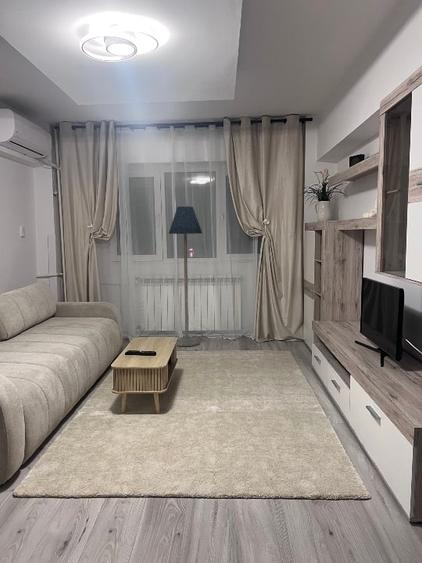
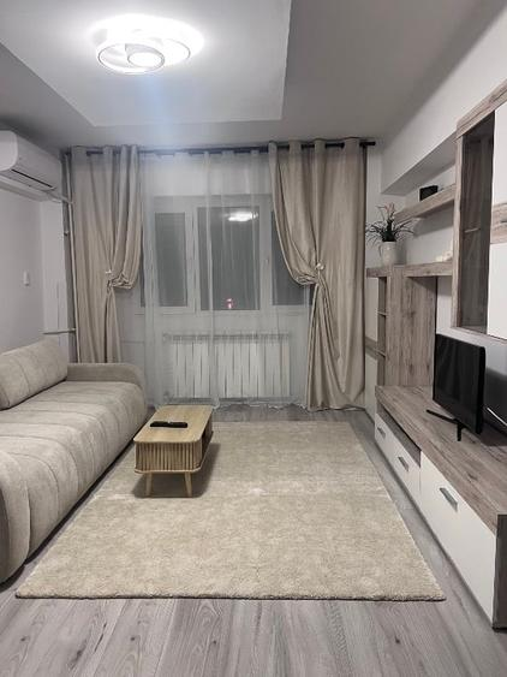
- floor lamp (186, 276)
